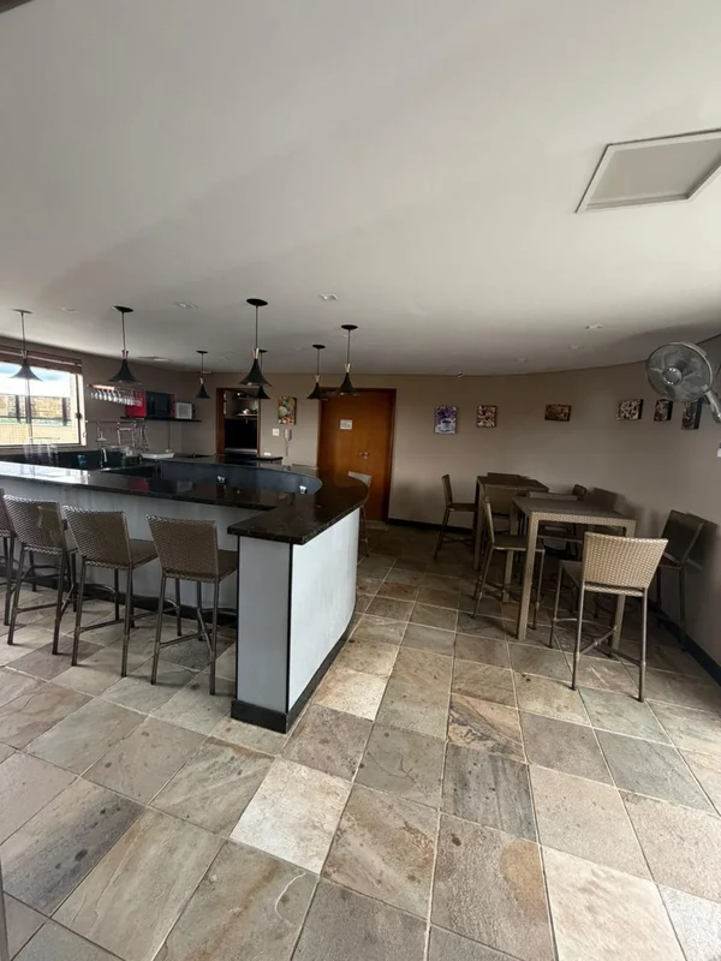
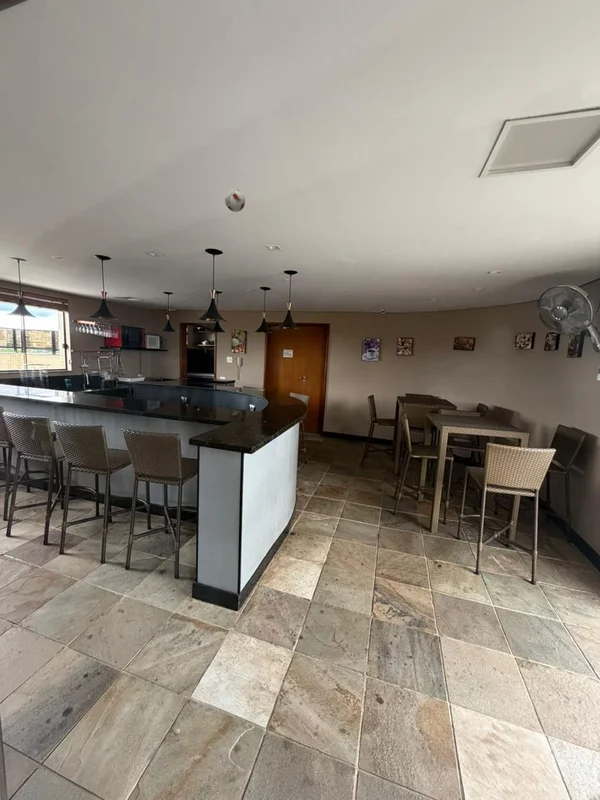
+ smoke detector (235, 200)
